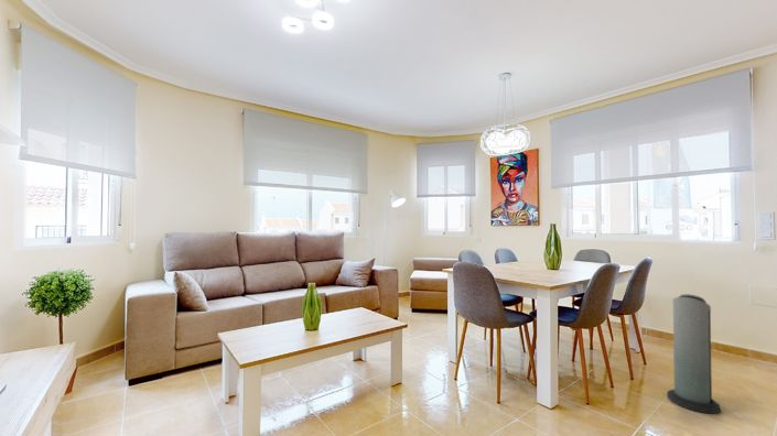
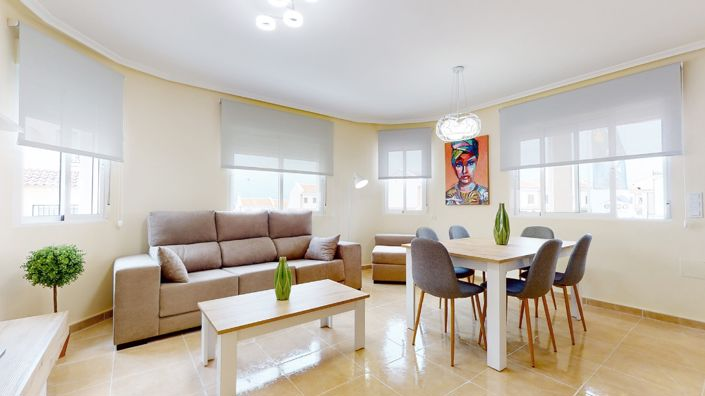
- air purifier (691, 348)
